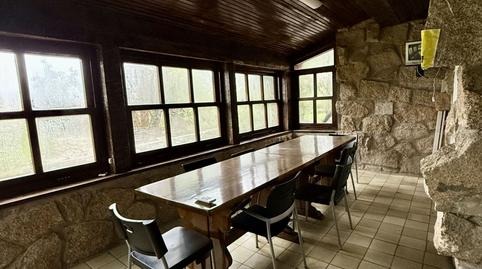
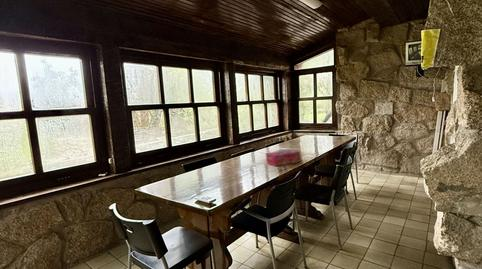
+ tissue box (283, 157)
